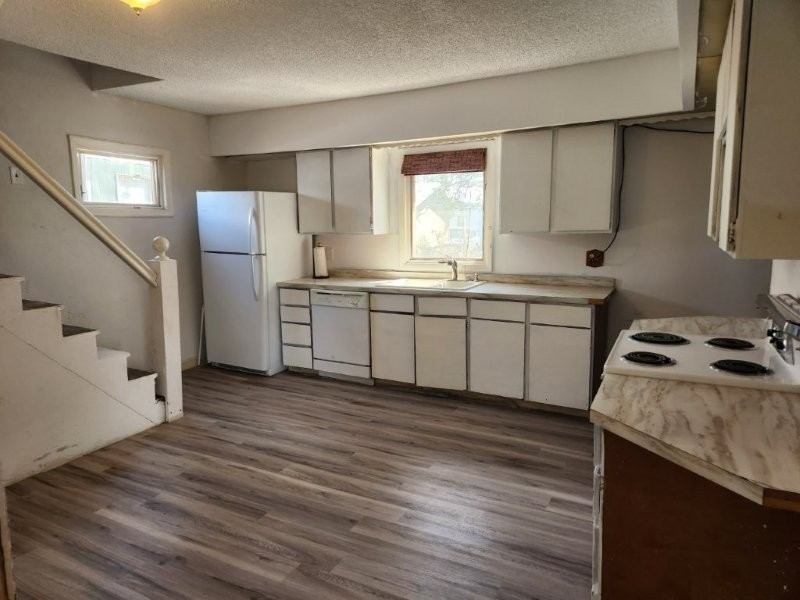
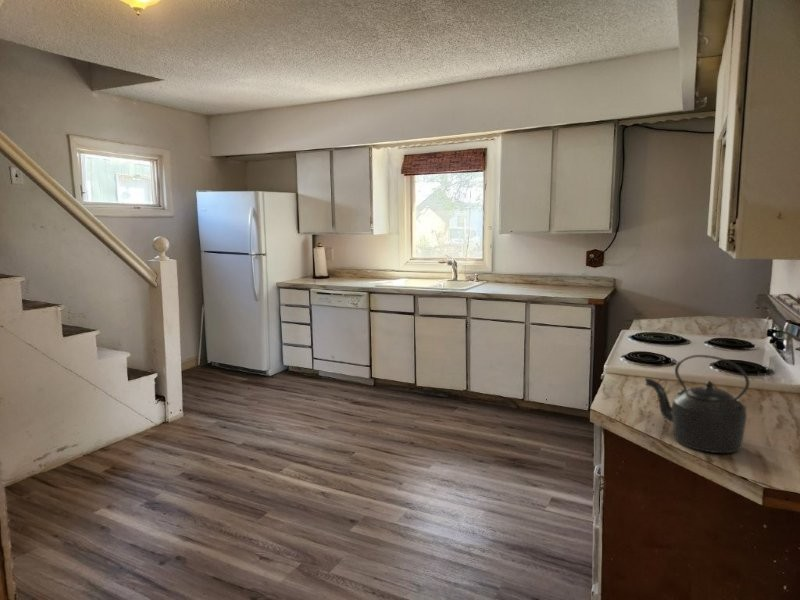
+ kettle (692, 395)
